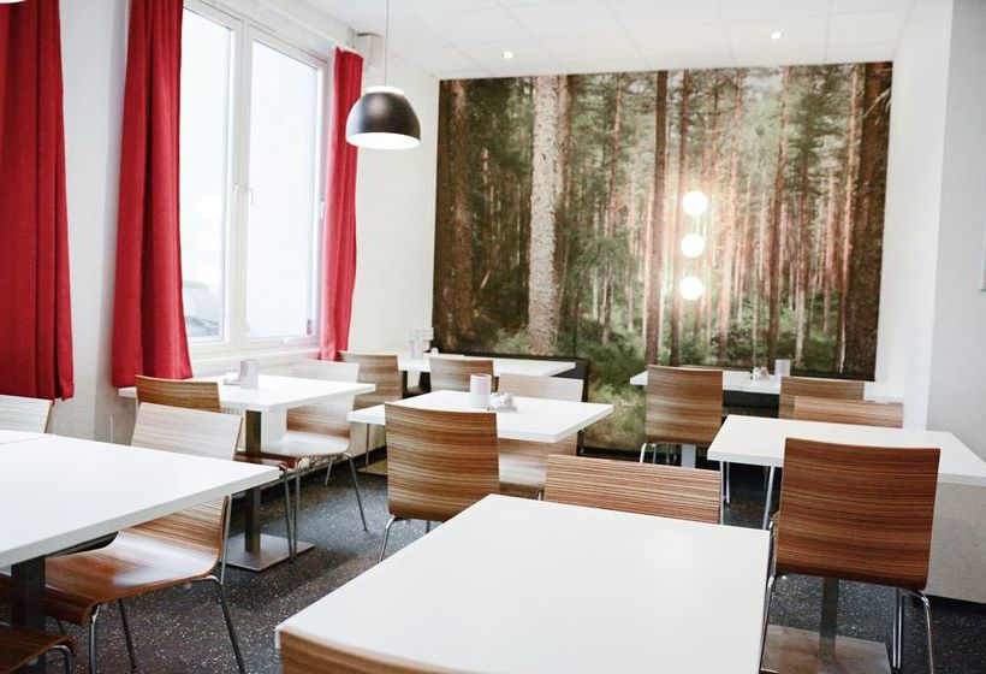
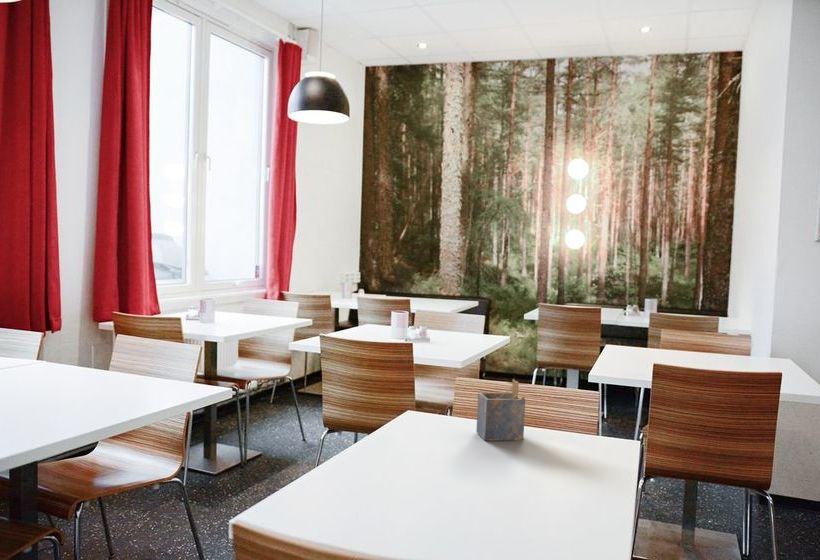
+ napkin holder (500, 408)
